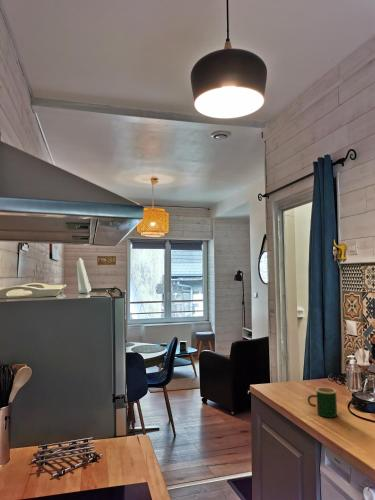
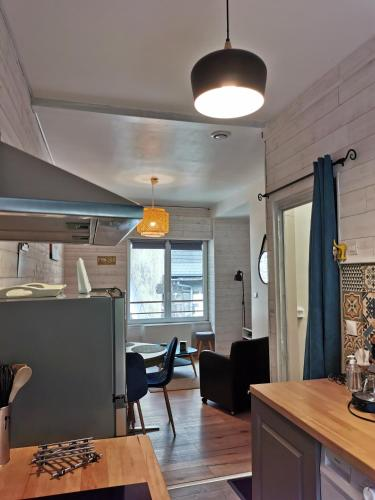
- mug (322, 402)
